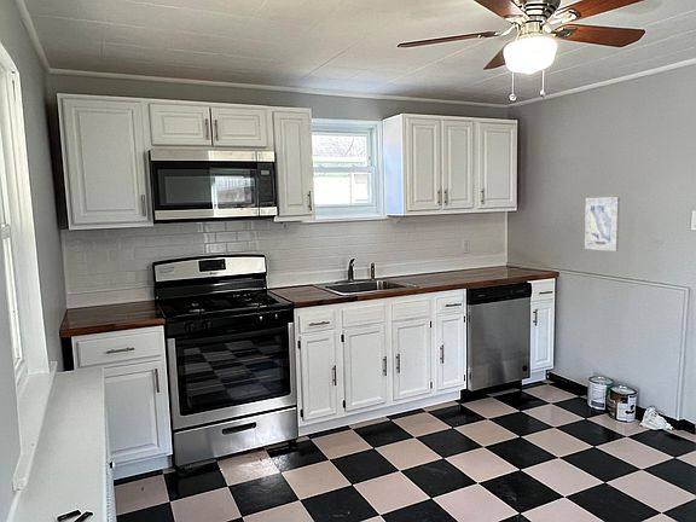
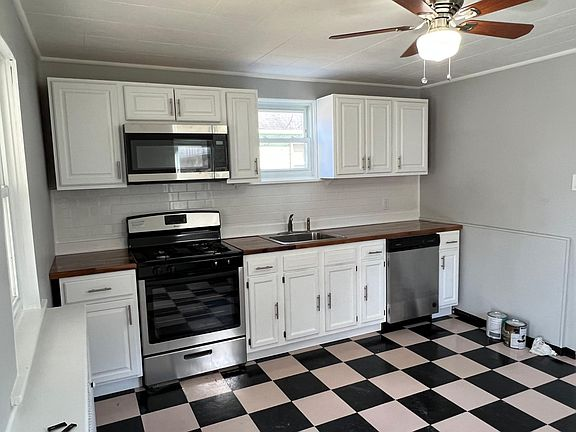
- wall art (601, 224)
